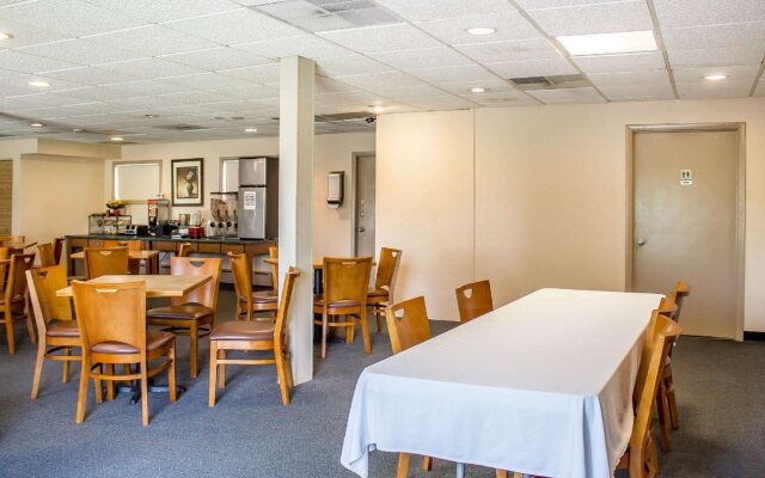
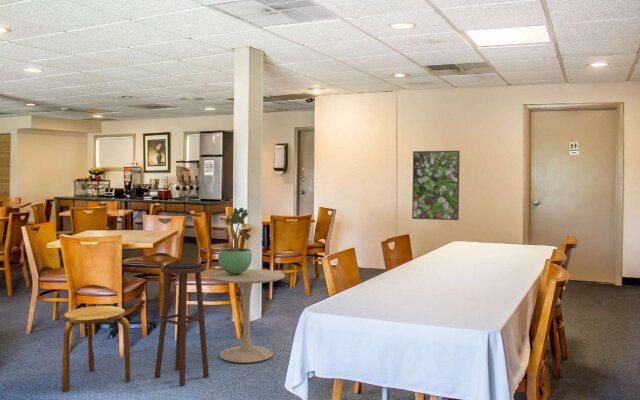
+ potted plant (234, 240)
+ side table (246, 314)
+ stool (181, 320)
+ stool (92, 347)
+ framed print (435, 185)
